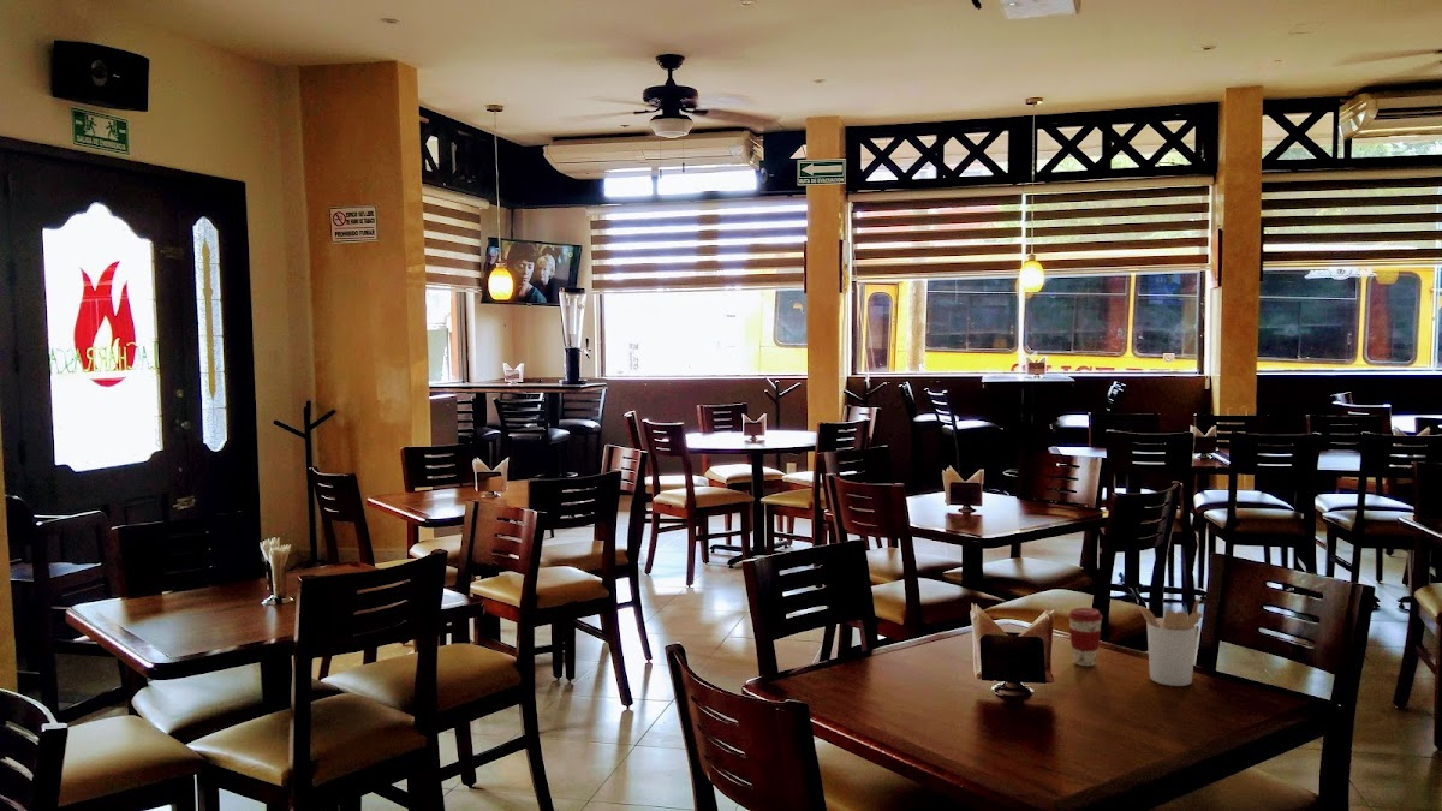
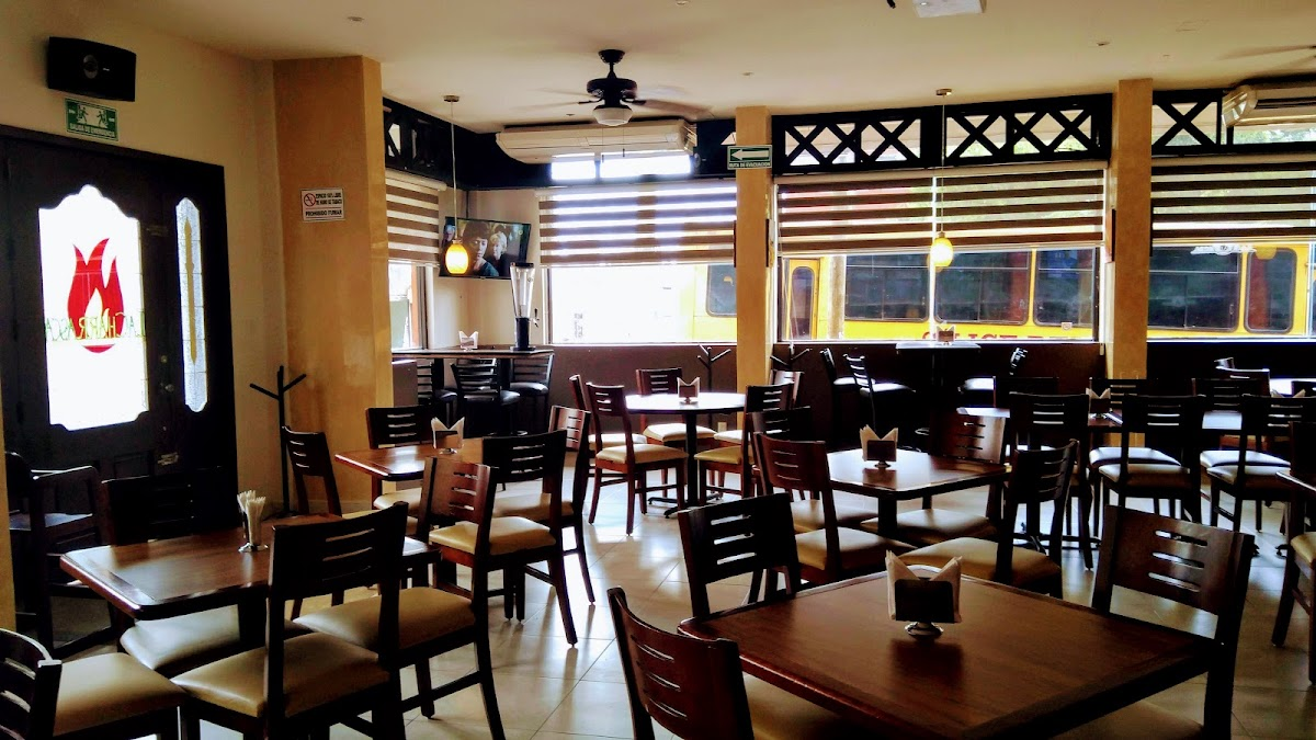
- utensil holder (1175, 642)
- coffee cup (1084, 637)
